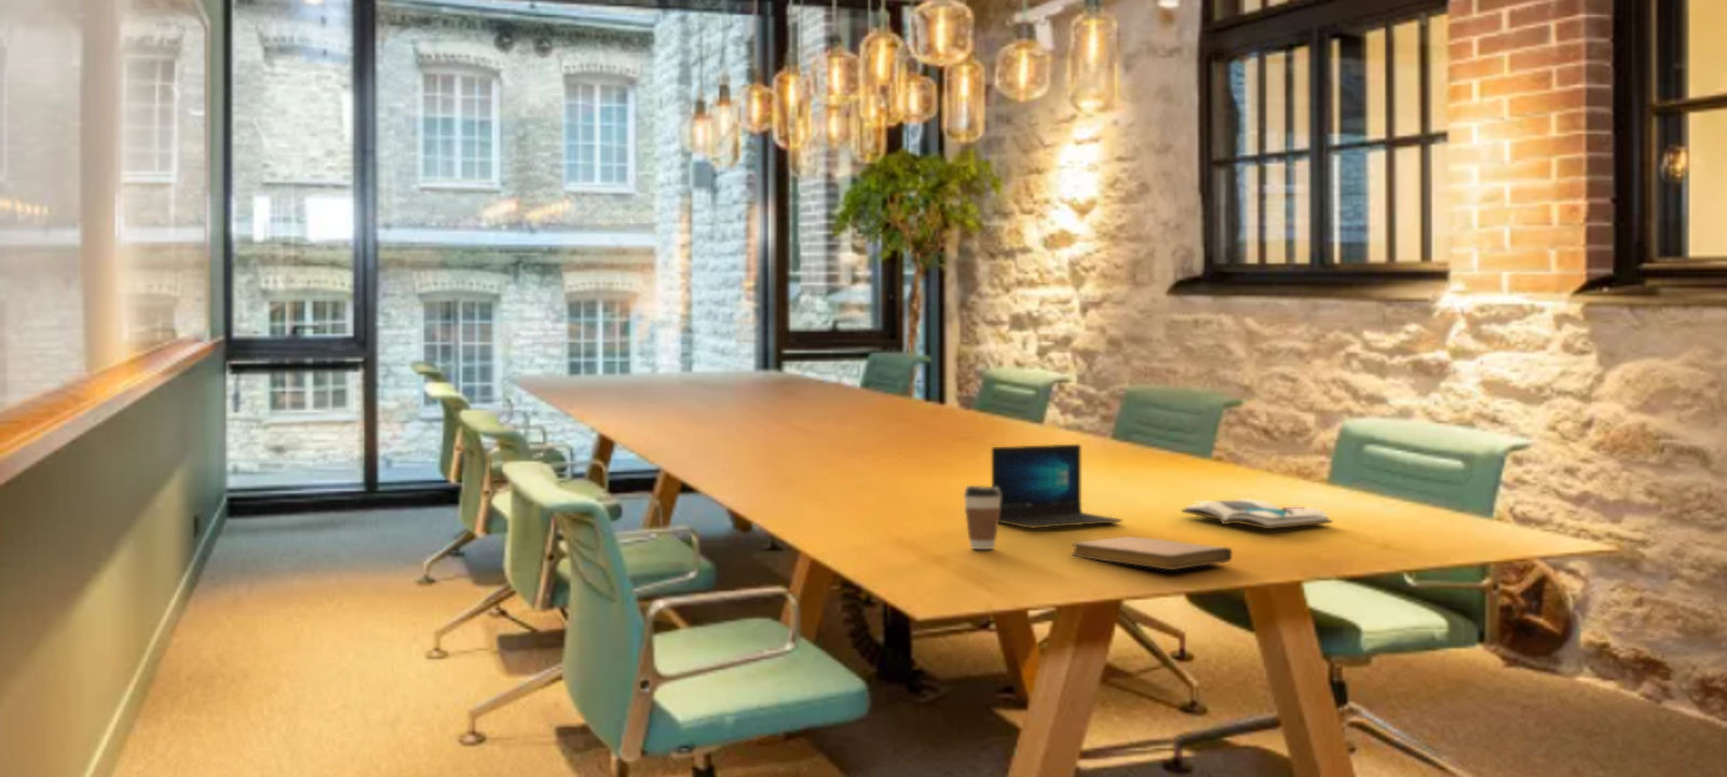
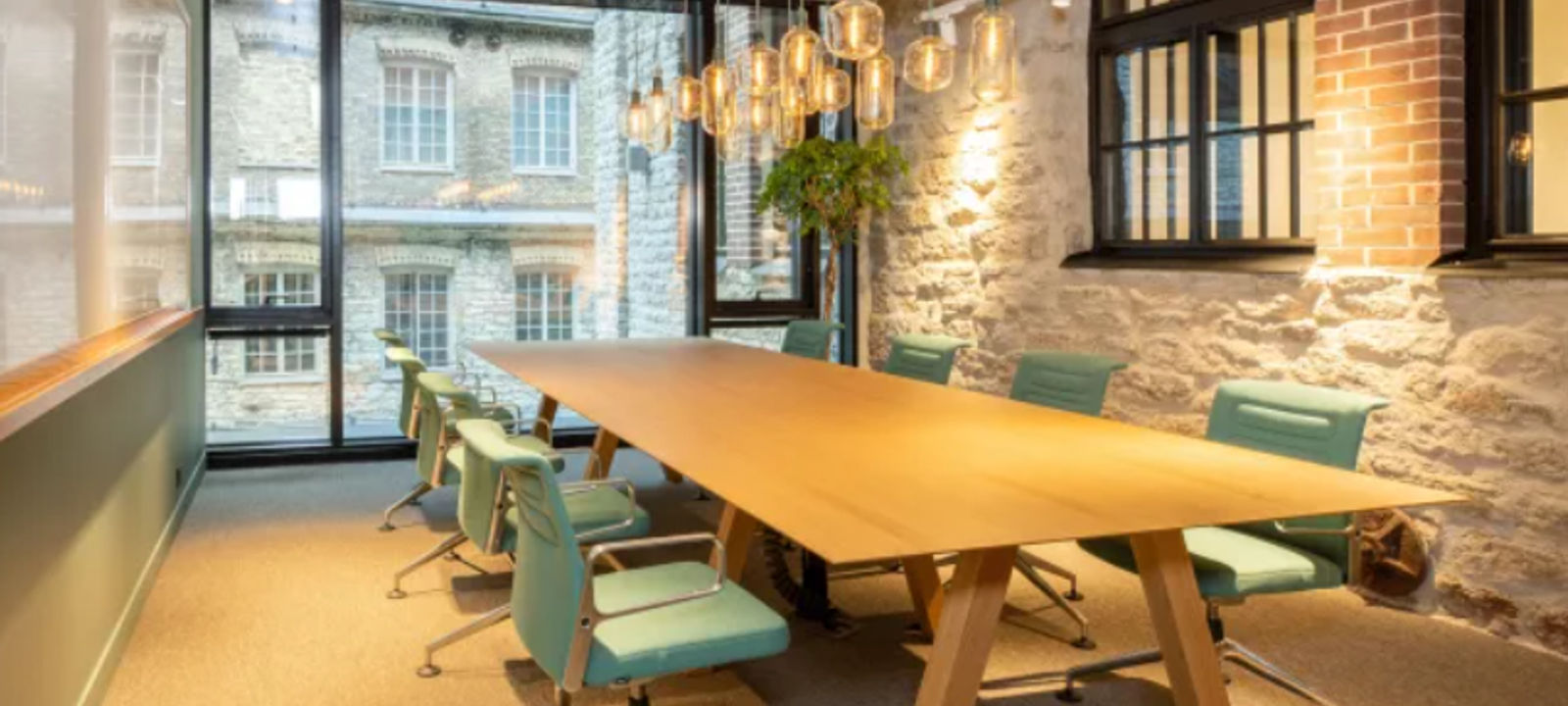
- laptop (1055, 484)
- book (1256, 512)
- coffee cup (982, 517)
- notebook (1150, 551)
